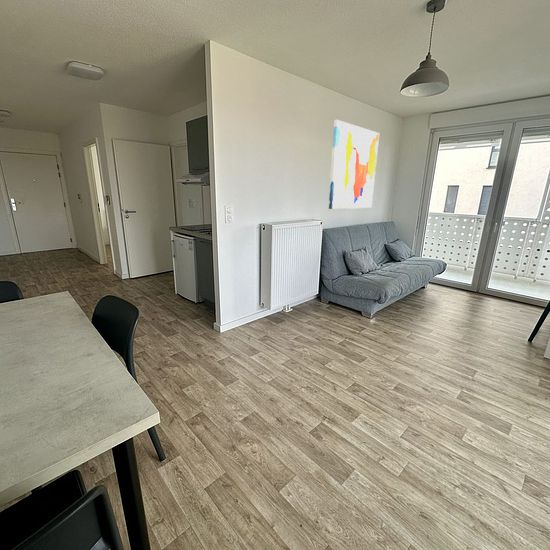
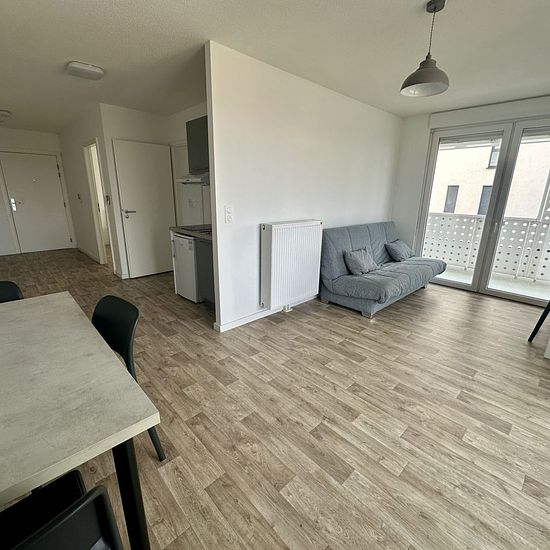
- wall art (355, 169)
